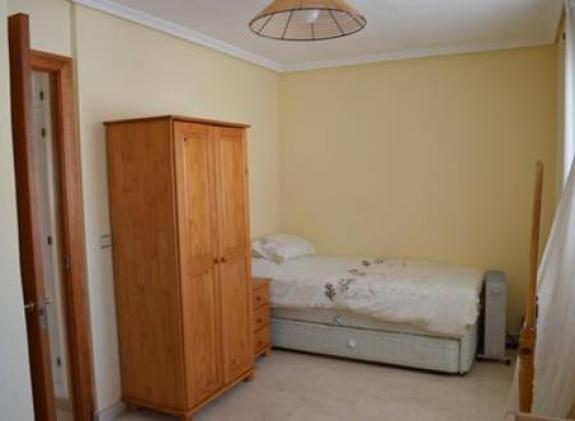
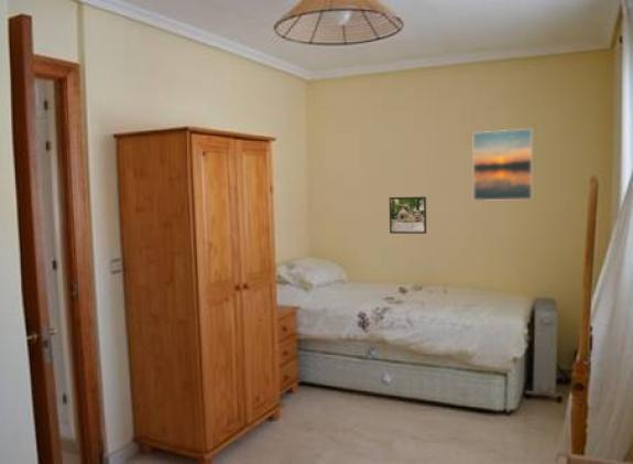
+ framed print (407, 215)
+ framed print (502, 165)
